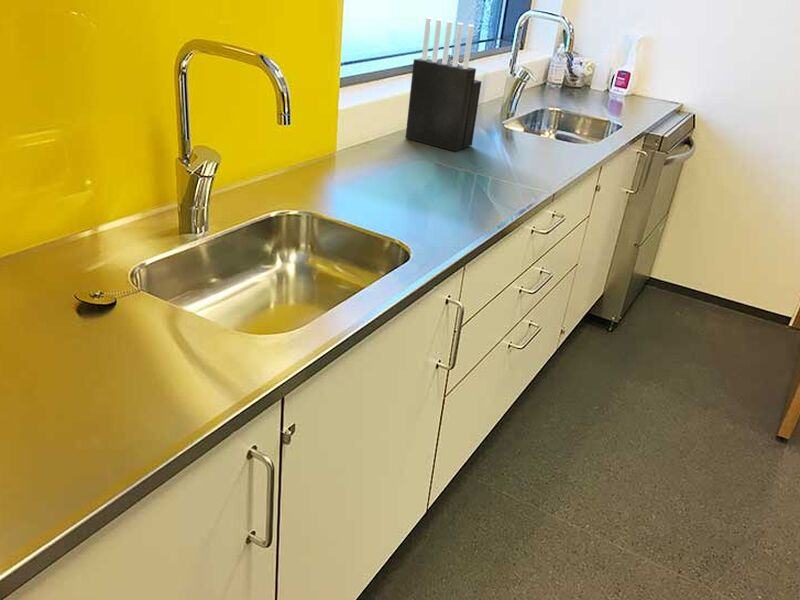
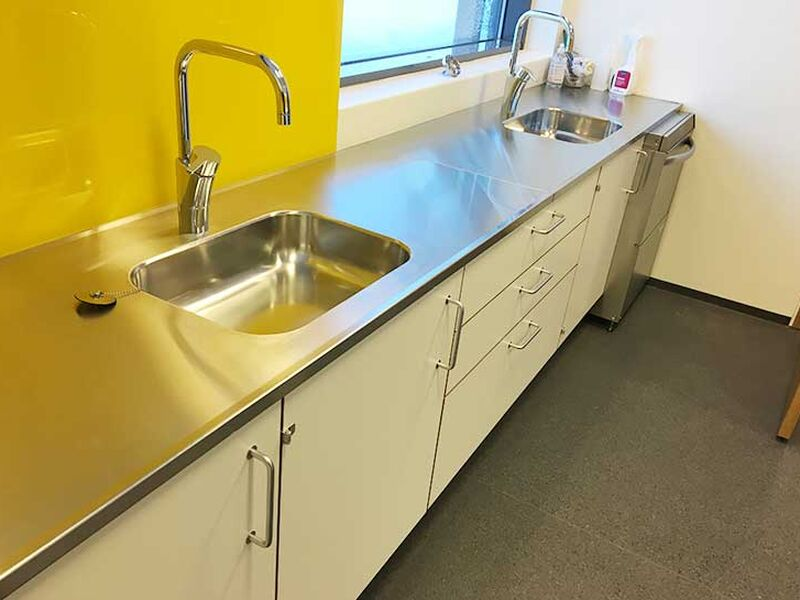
- knife block (448, 83)
